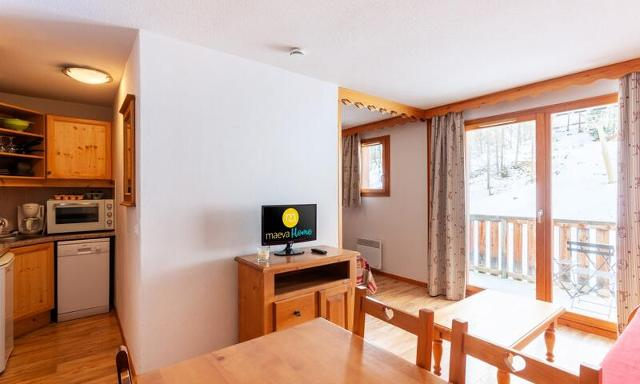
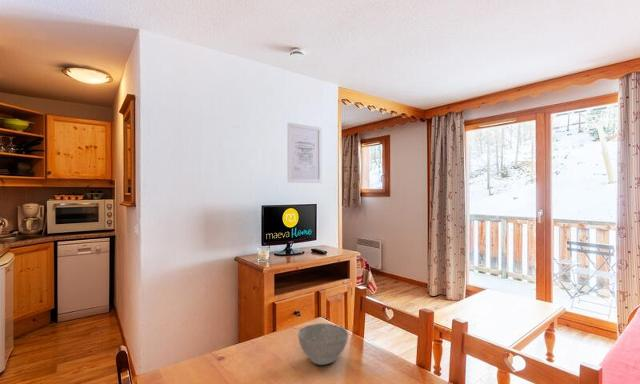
+ wall art (305, 153)
+ bowl (323, 345)
